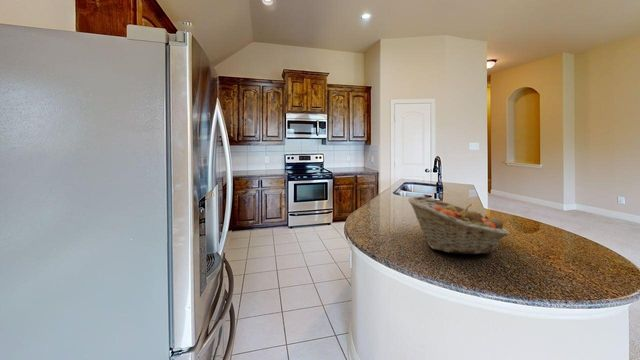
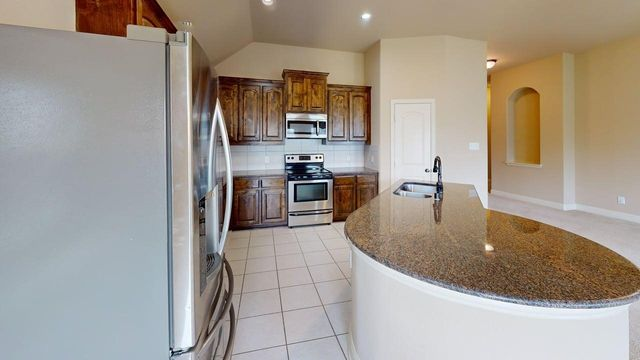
- fruit basket (454, 221)
